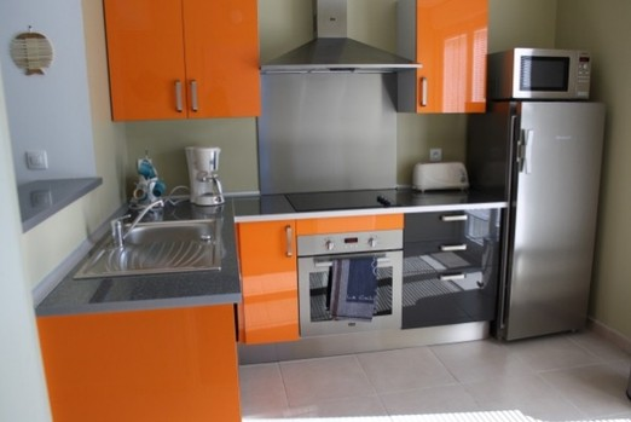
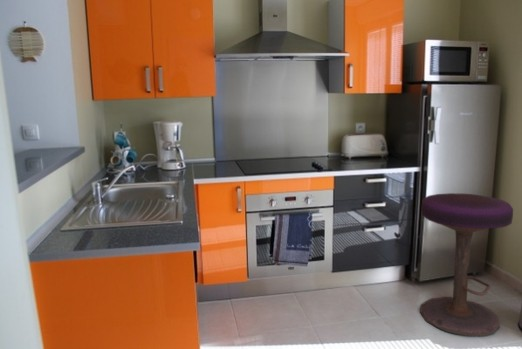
+ stool (462, 258)
